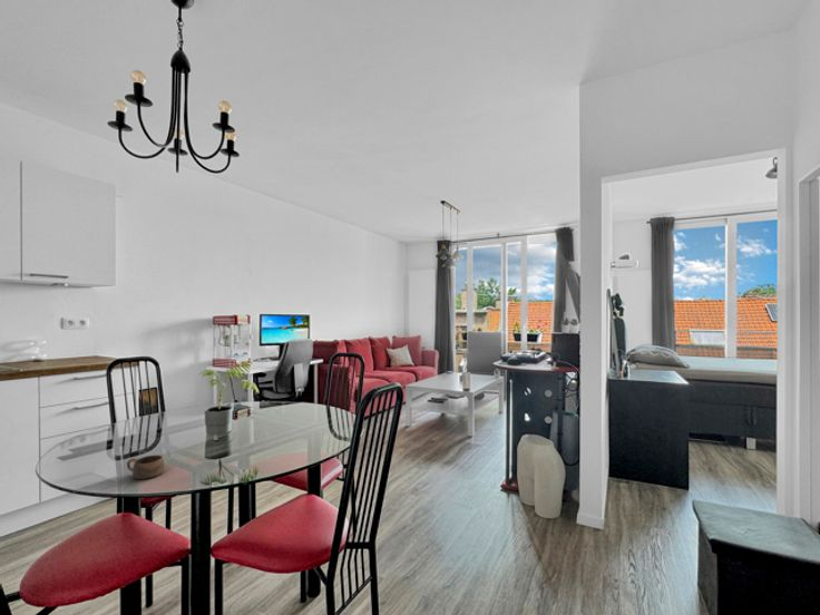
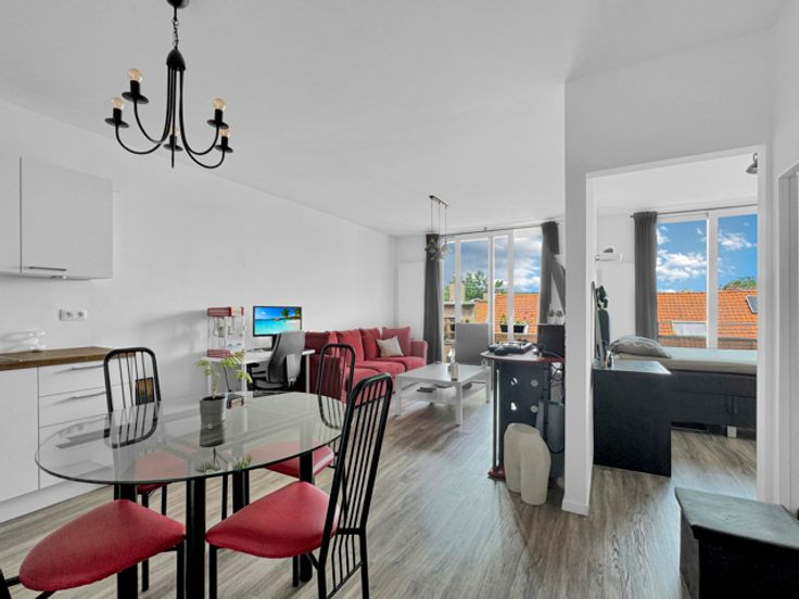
- cup (145, 466)
